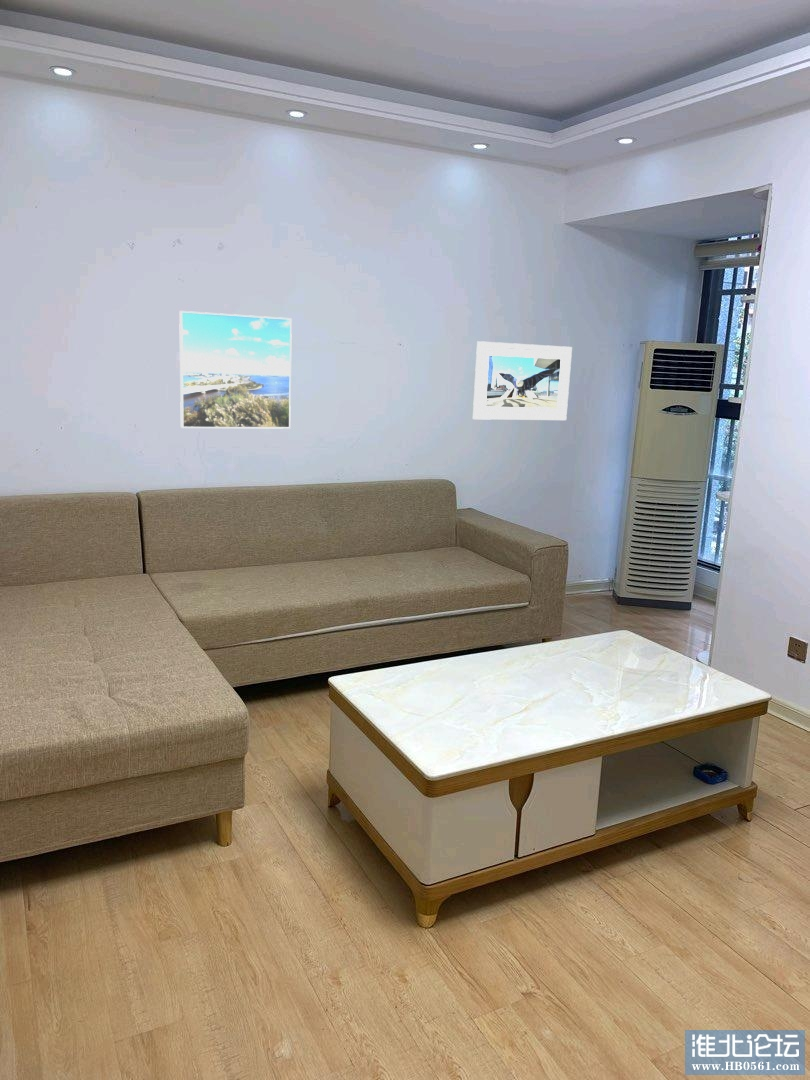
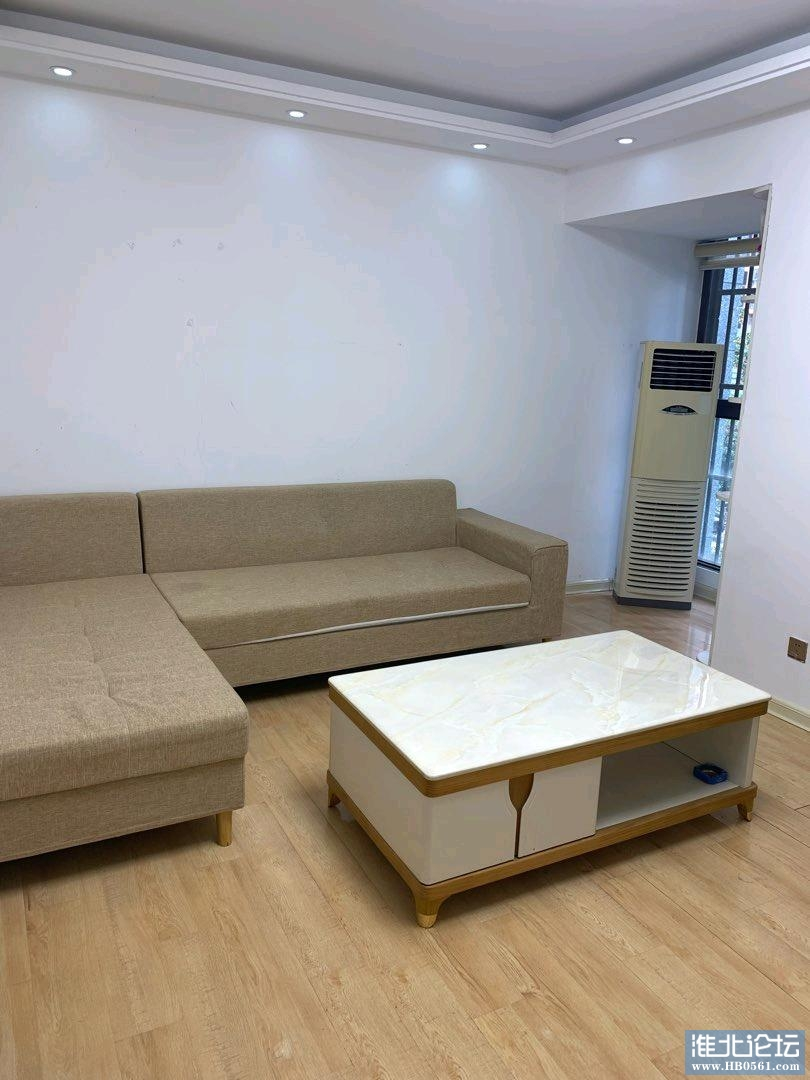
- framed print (236, 372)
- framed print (523, 382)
